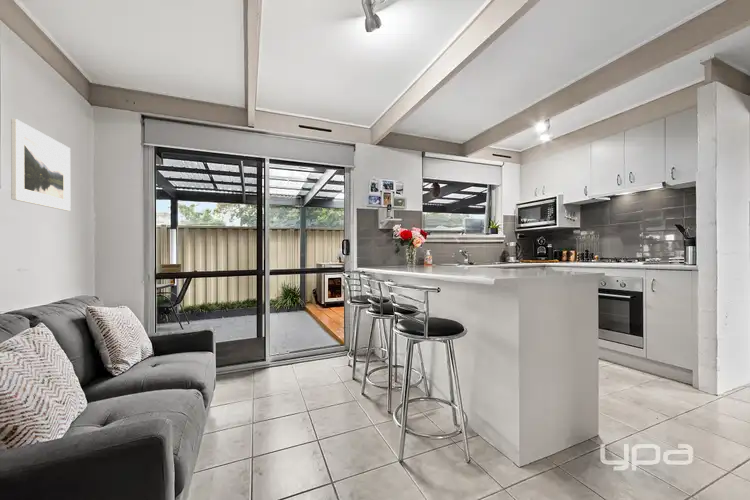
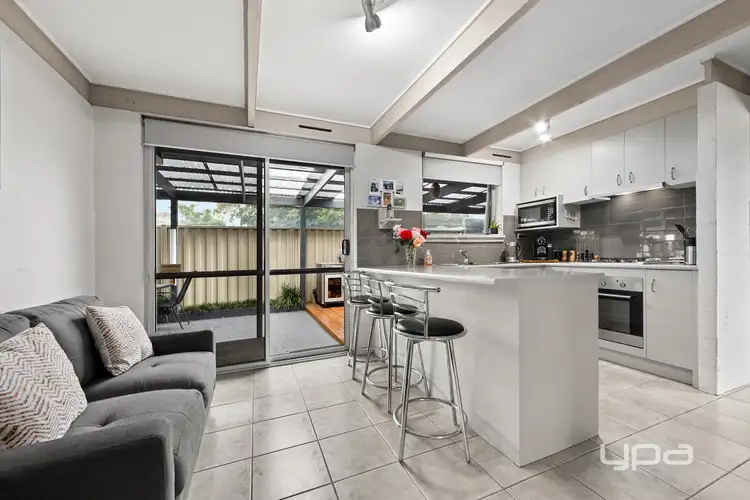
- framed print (44, 170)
